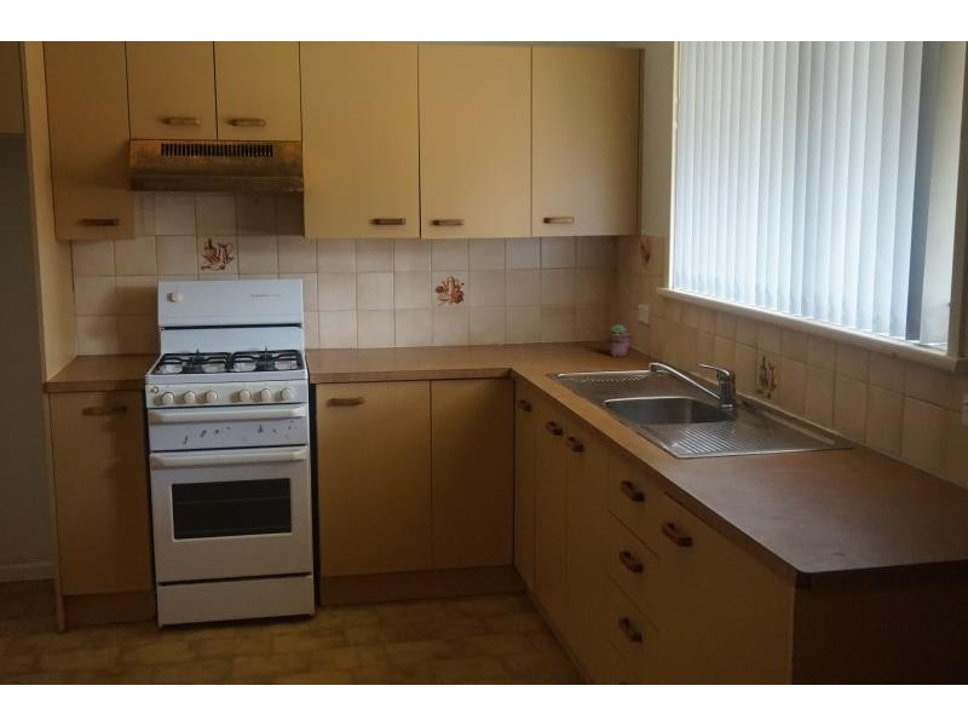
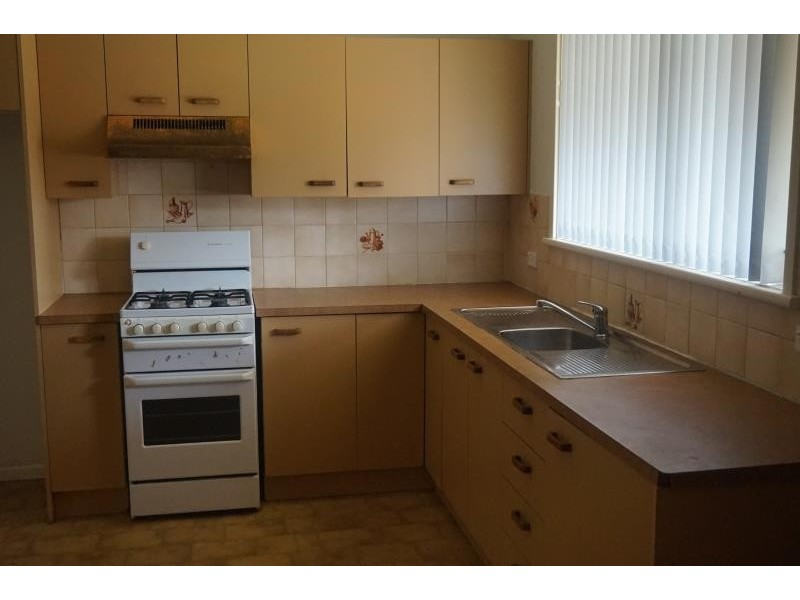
- potted succulent (618, 340)
